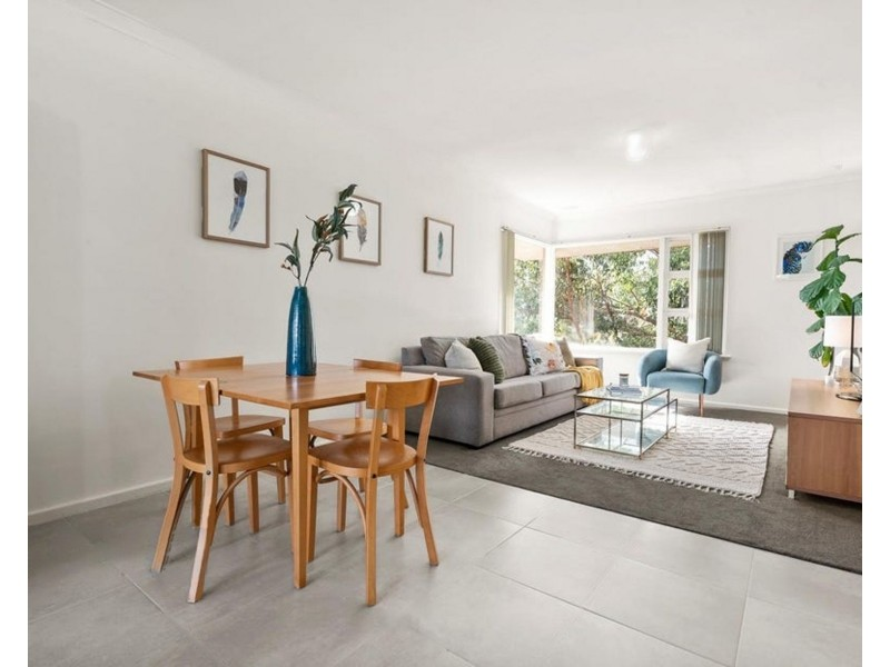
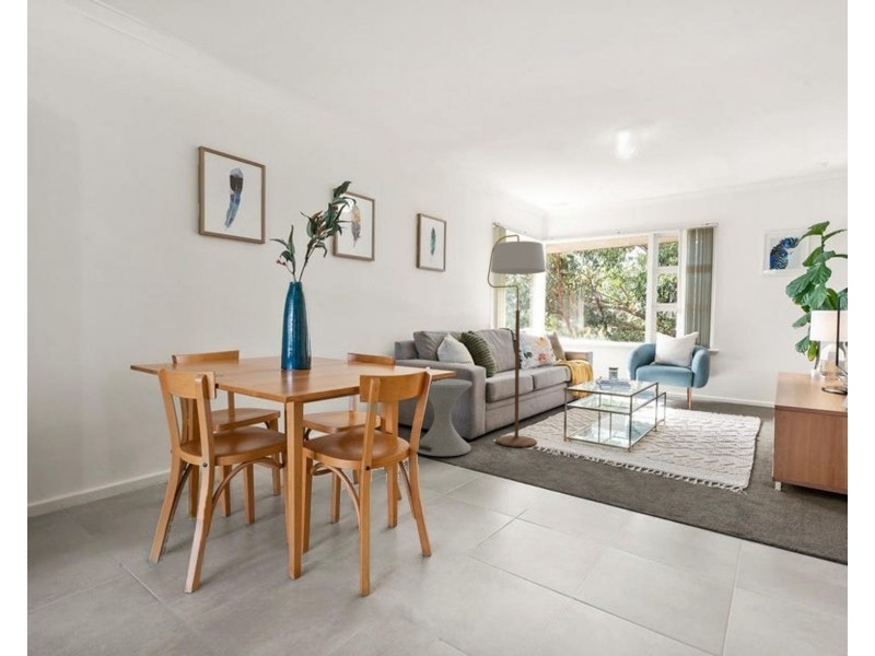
+ side table (442, 414)
+ floor lamp (515, 338)
